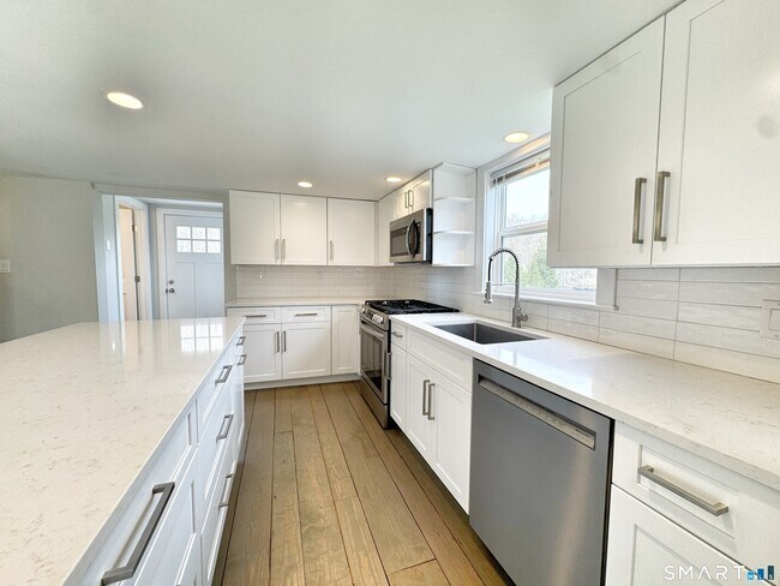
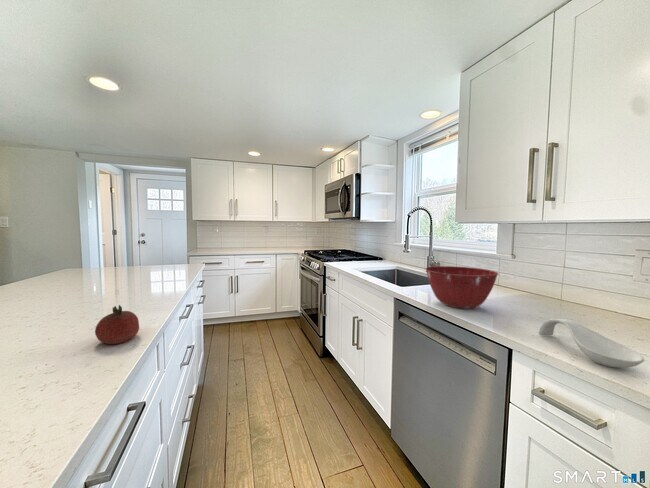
+ fruit (117, 322)
+ spoon rest (583, 339)
+ mixing bowl (459, 287)
